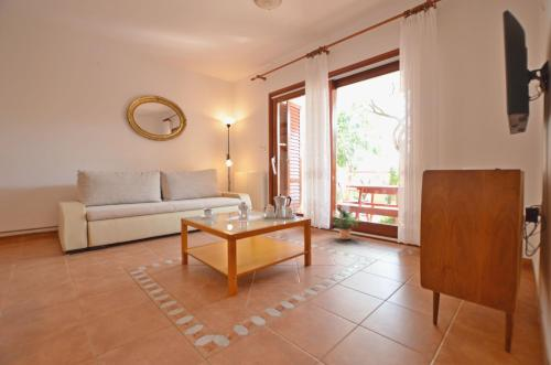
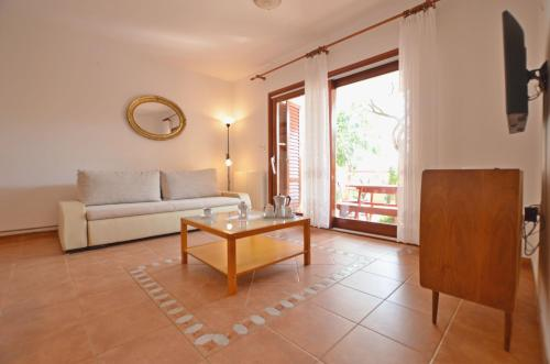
- potted plant (346, 223)
